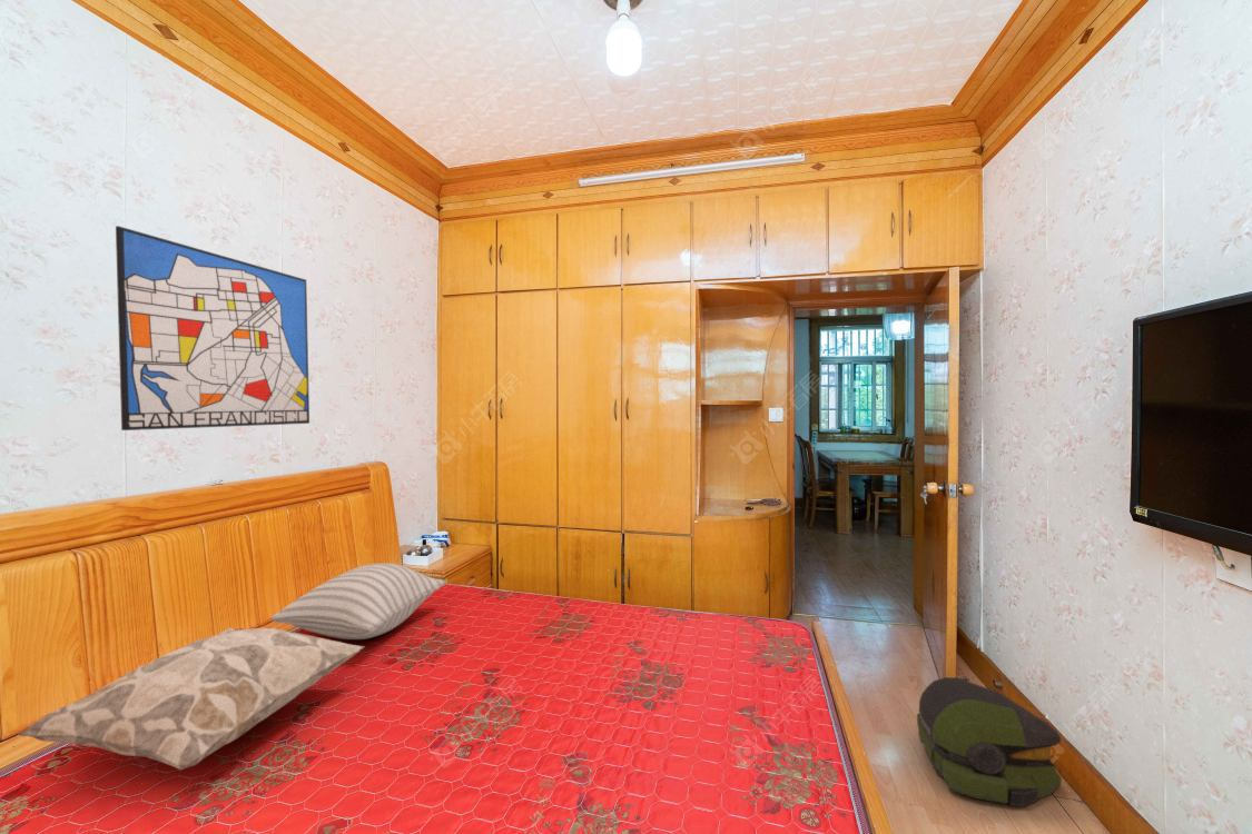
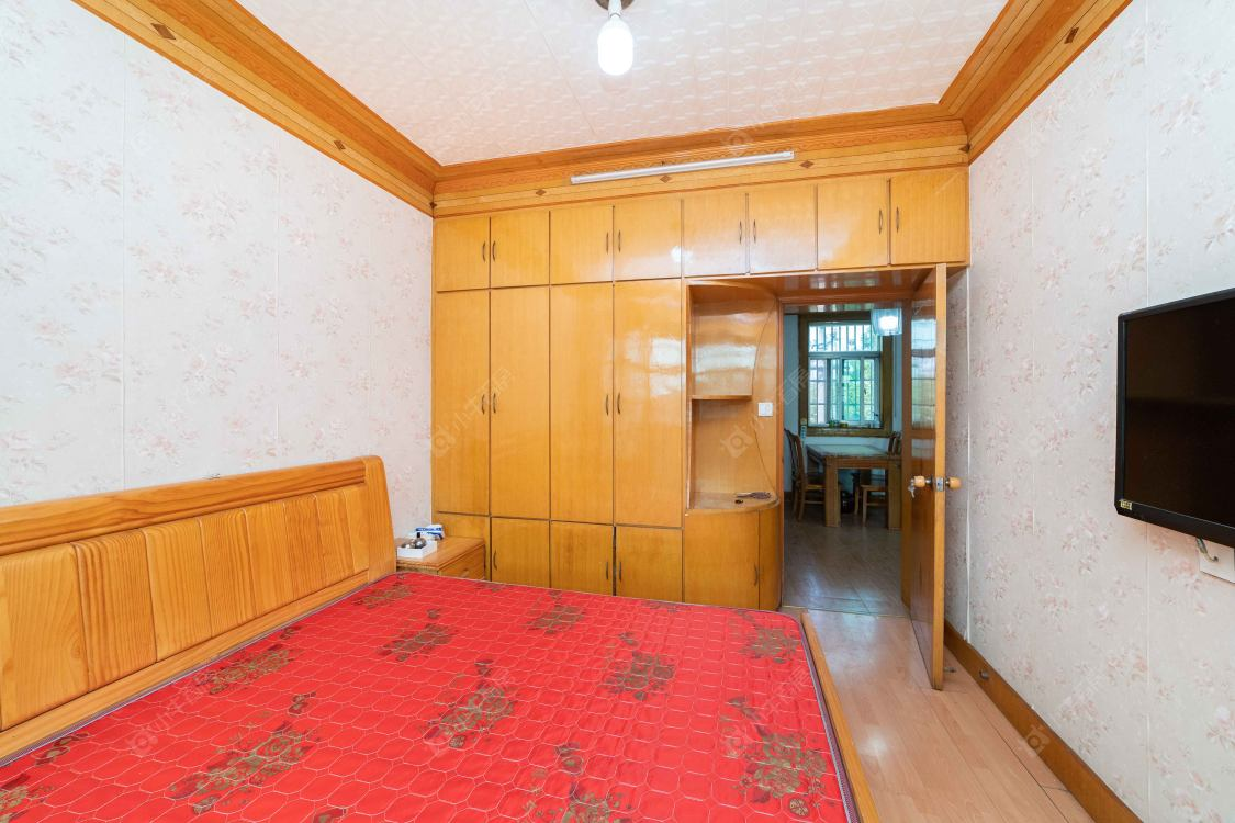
- wall art (229, 341)
- pillow (365, 598)
- backpack (988, 731)
- decorative pillow (217, 683)
